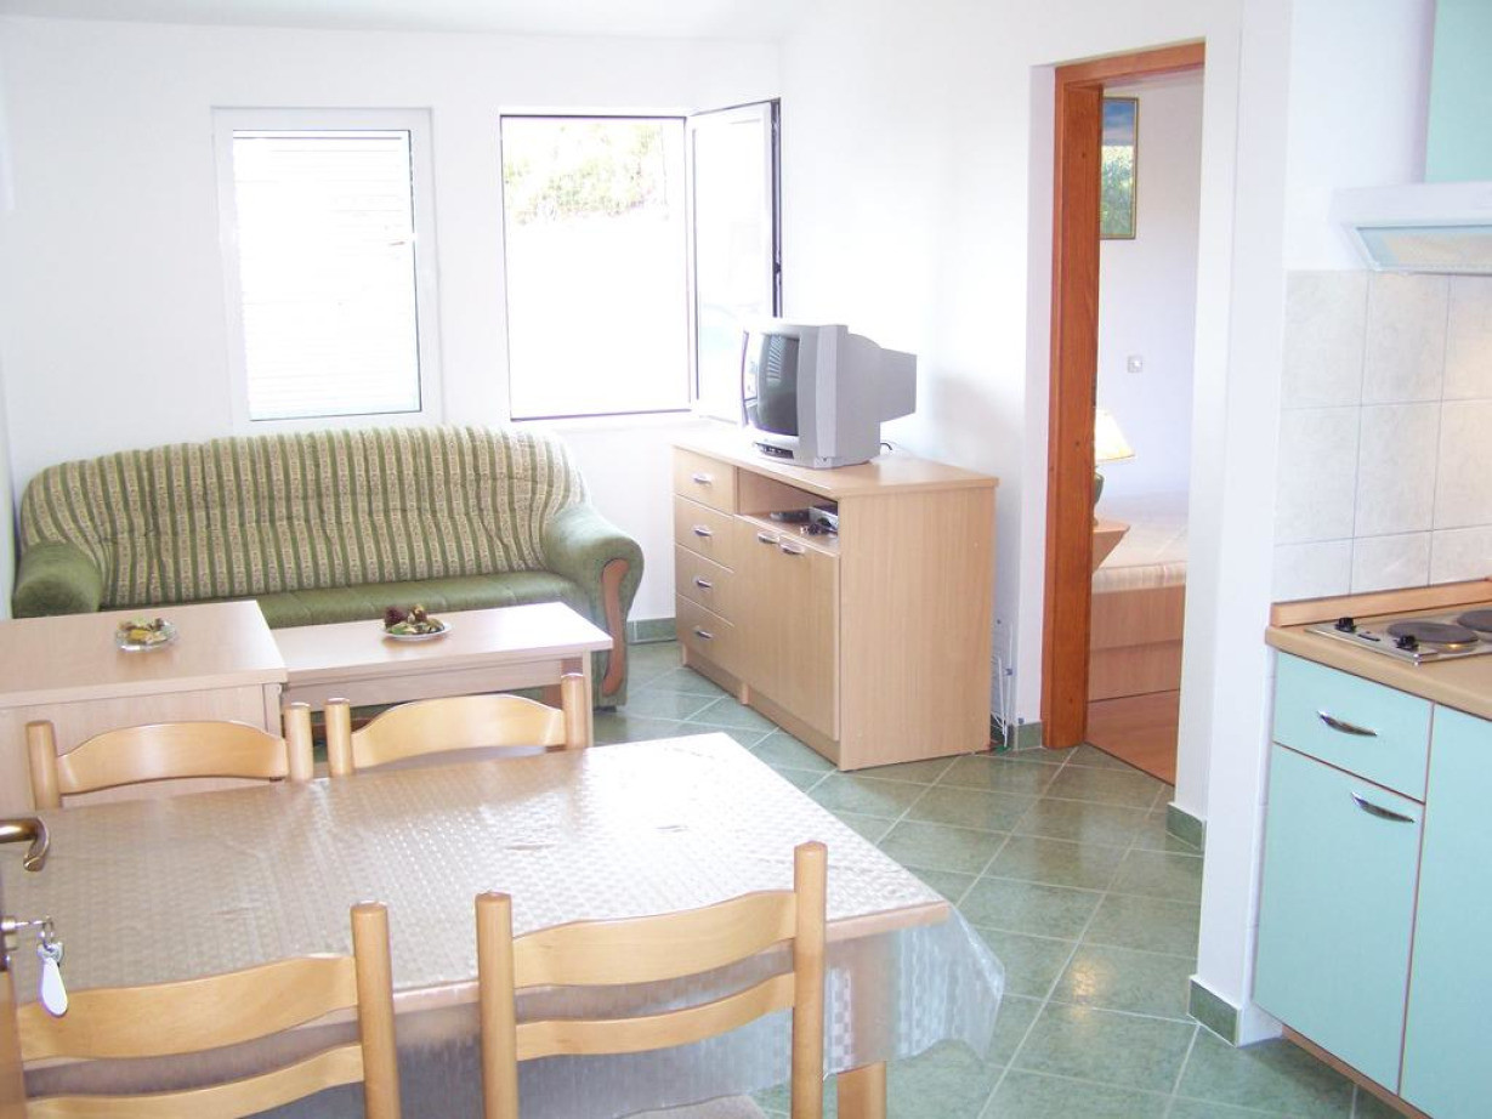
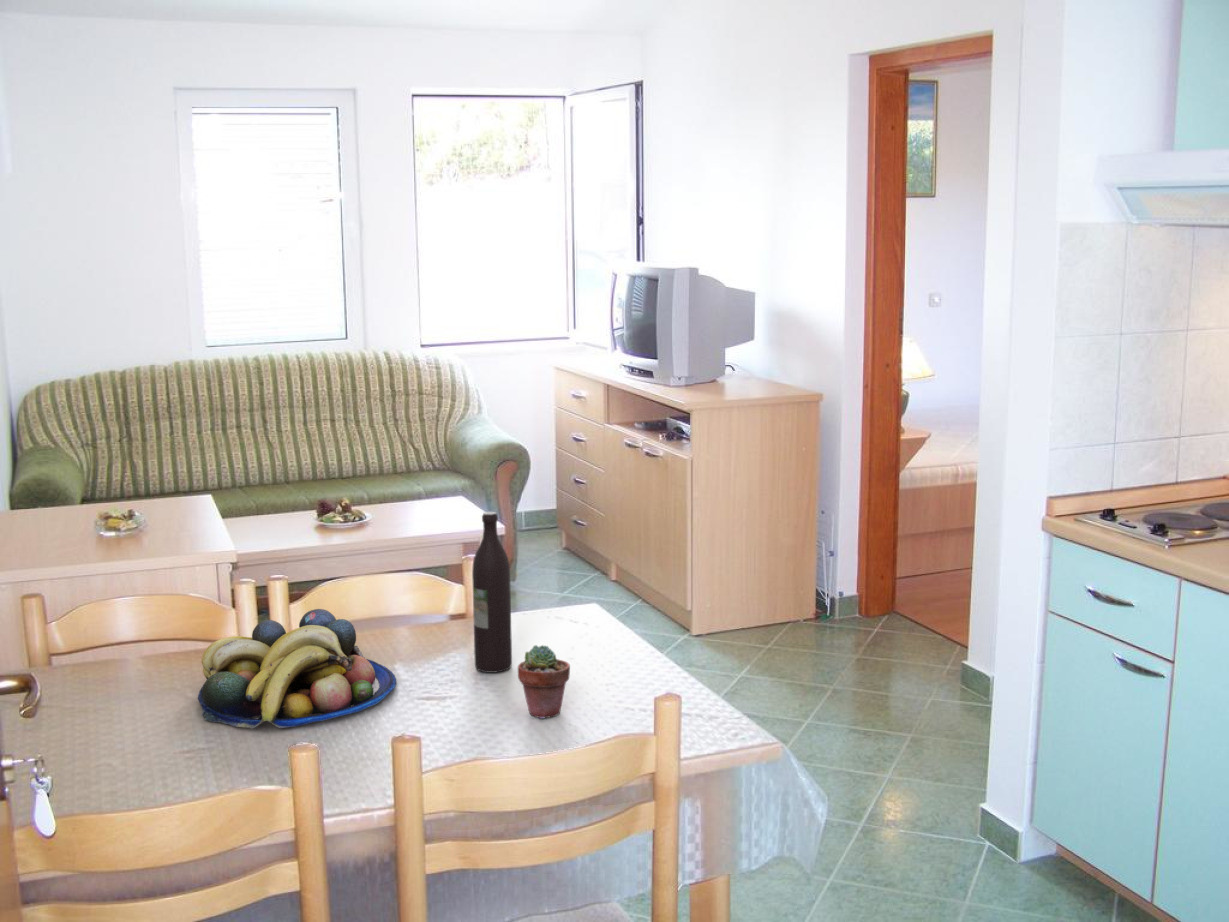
+ potted succulent (543, 678)
+ wine bottle (491, 591)
+ fruit bowl (297, 657)
